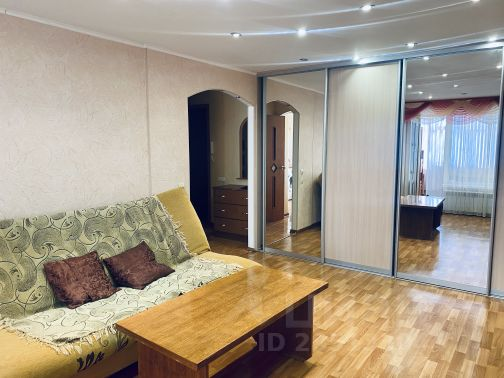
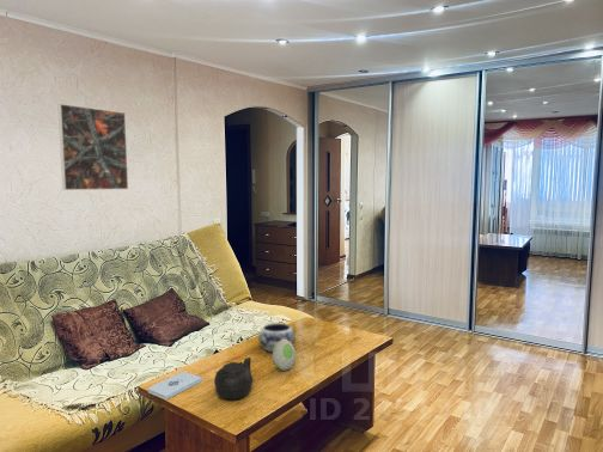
+ teapot (236, 378)
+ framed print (95, 149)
+ decorative egg (284, 354)
+ notepad (175, 384)
+ decorative bowl (276, 337)
